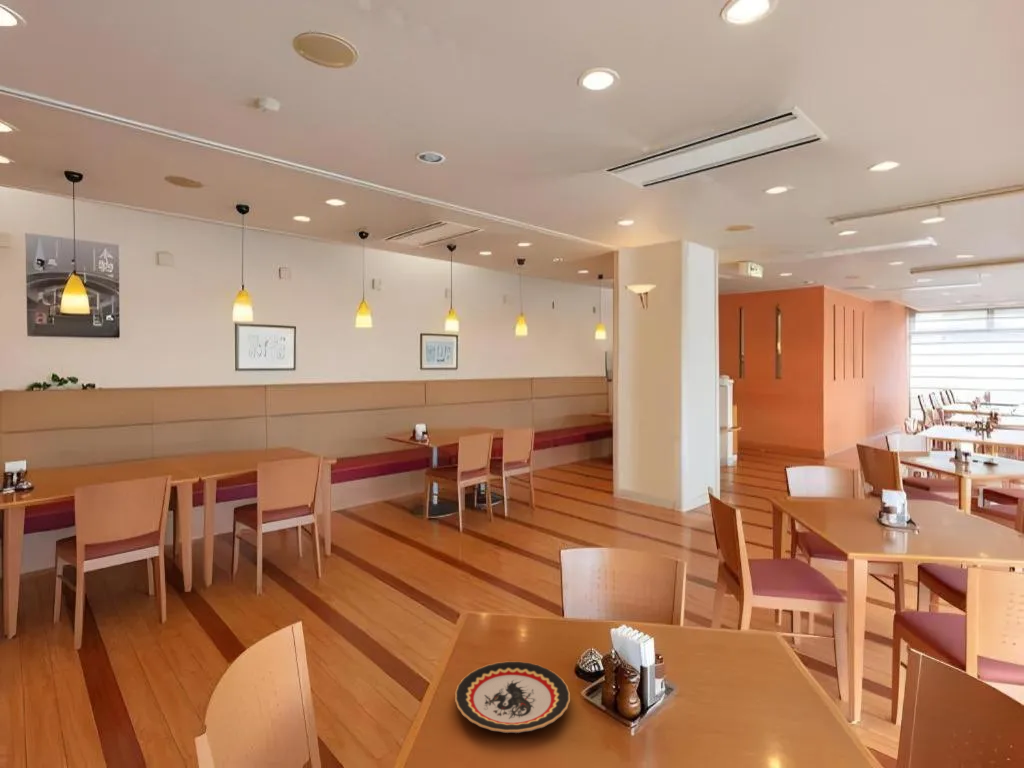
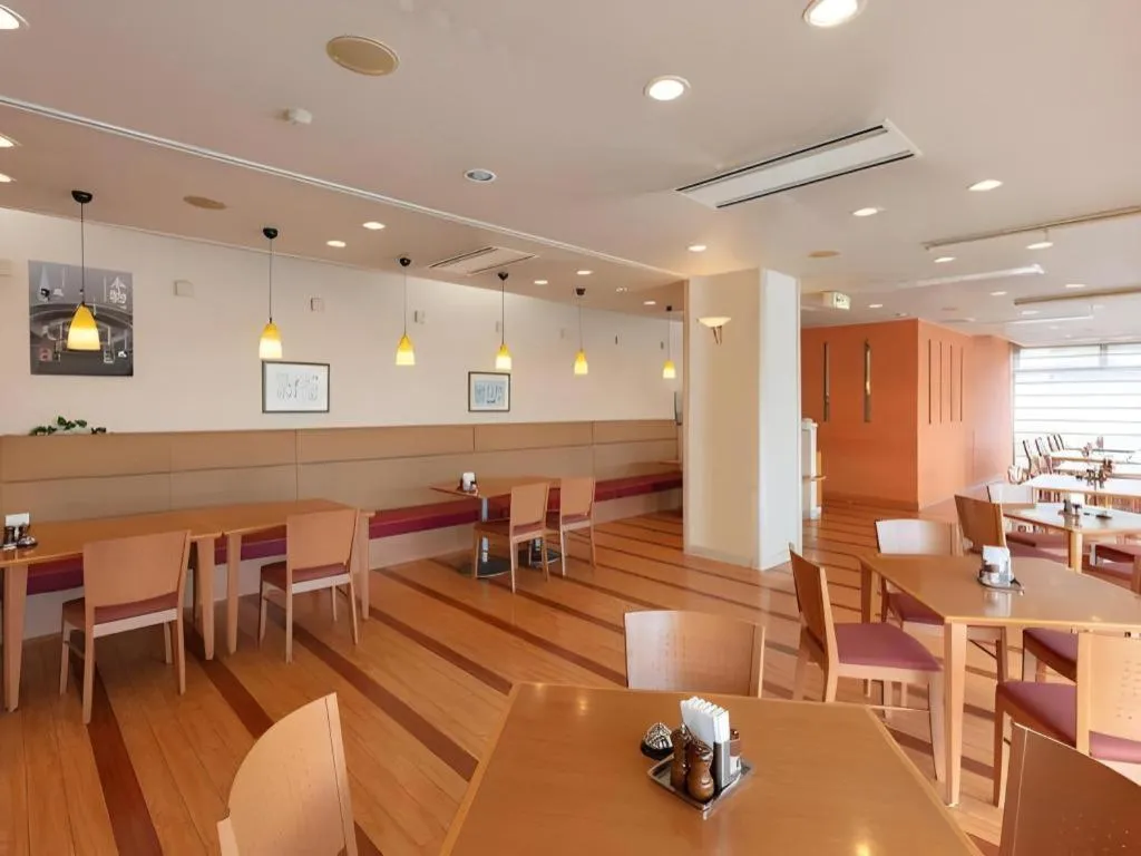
- plate (512, 696)
